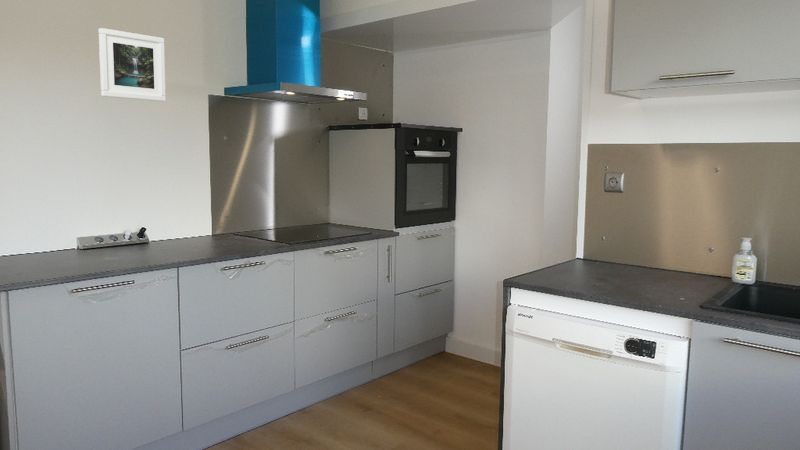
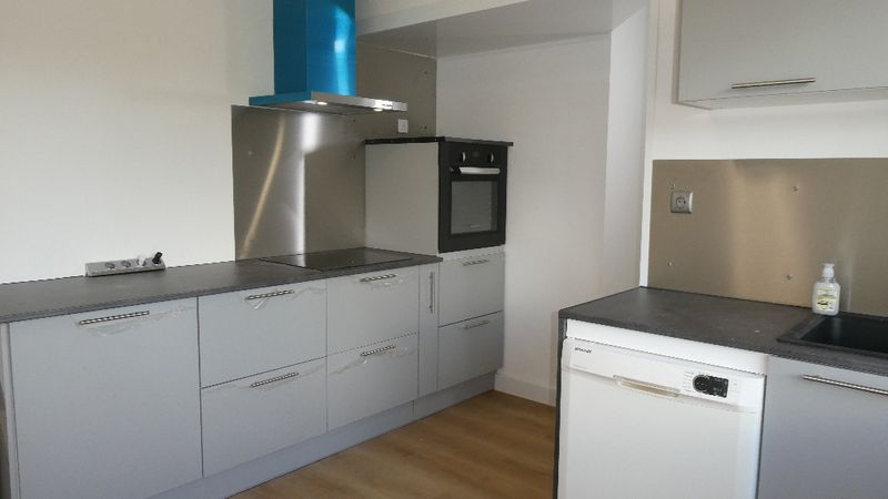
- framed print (133, 66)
